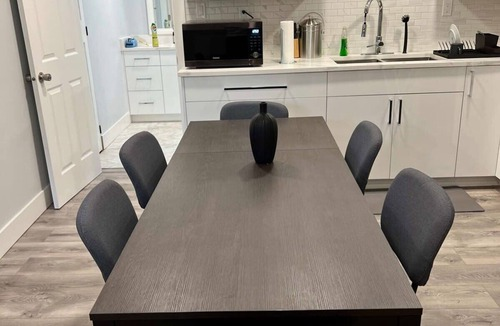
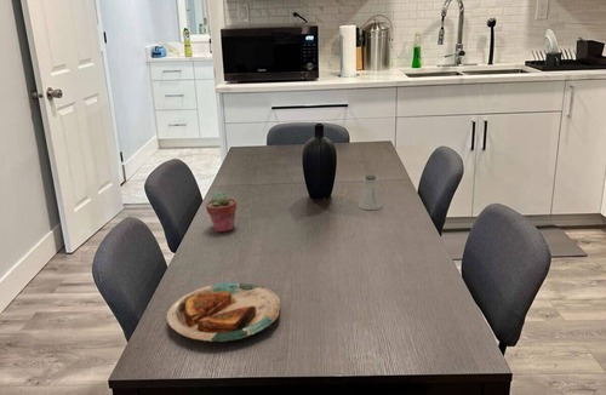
+ plate (225, 310)
+ saltshaker (370, 191)
+ potted succulent (222, 210)
